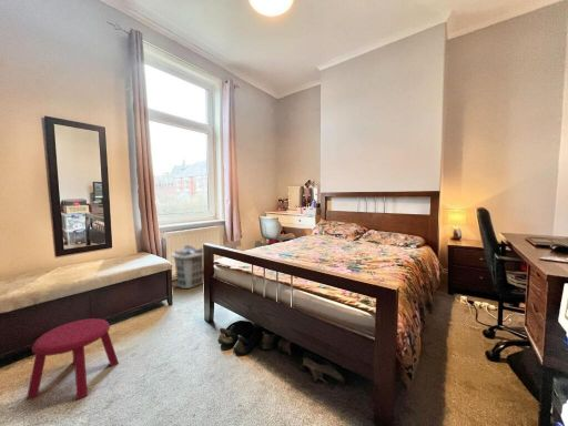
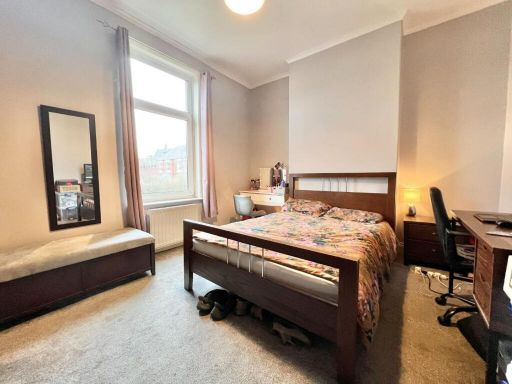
- stool (75, 354)
- clothes hamper (193, 264)
